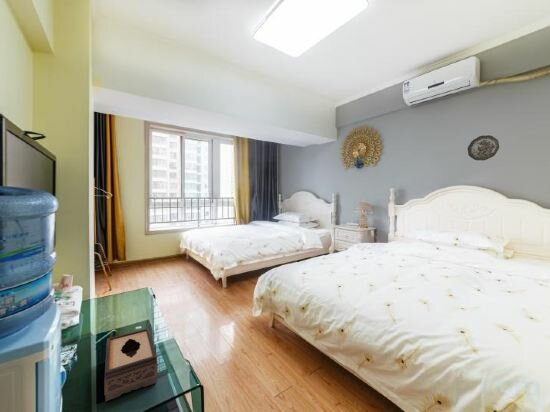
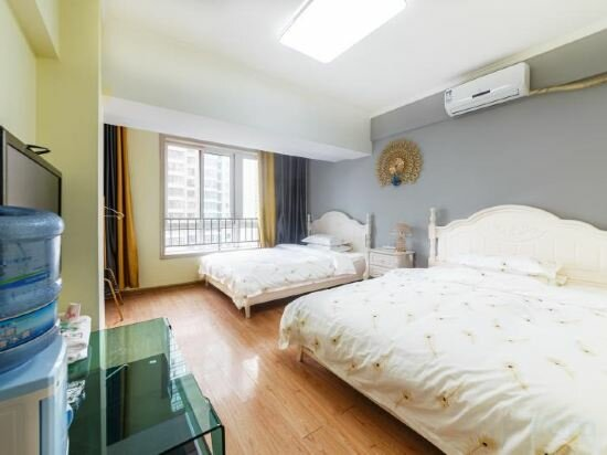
- tissue box (130, 359)
- decorative plate (483, 148)
